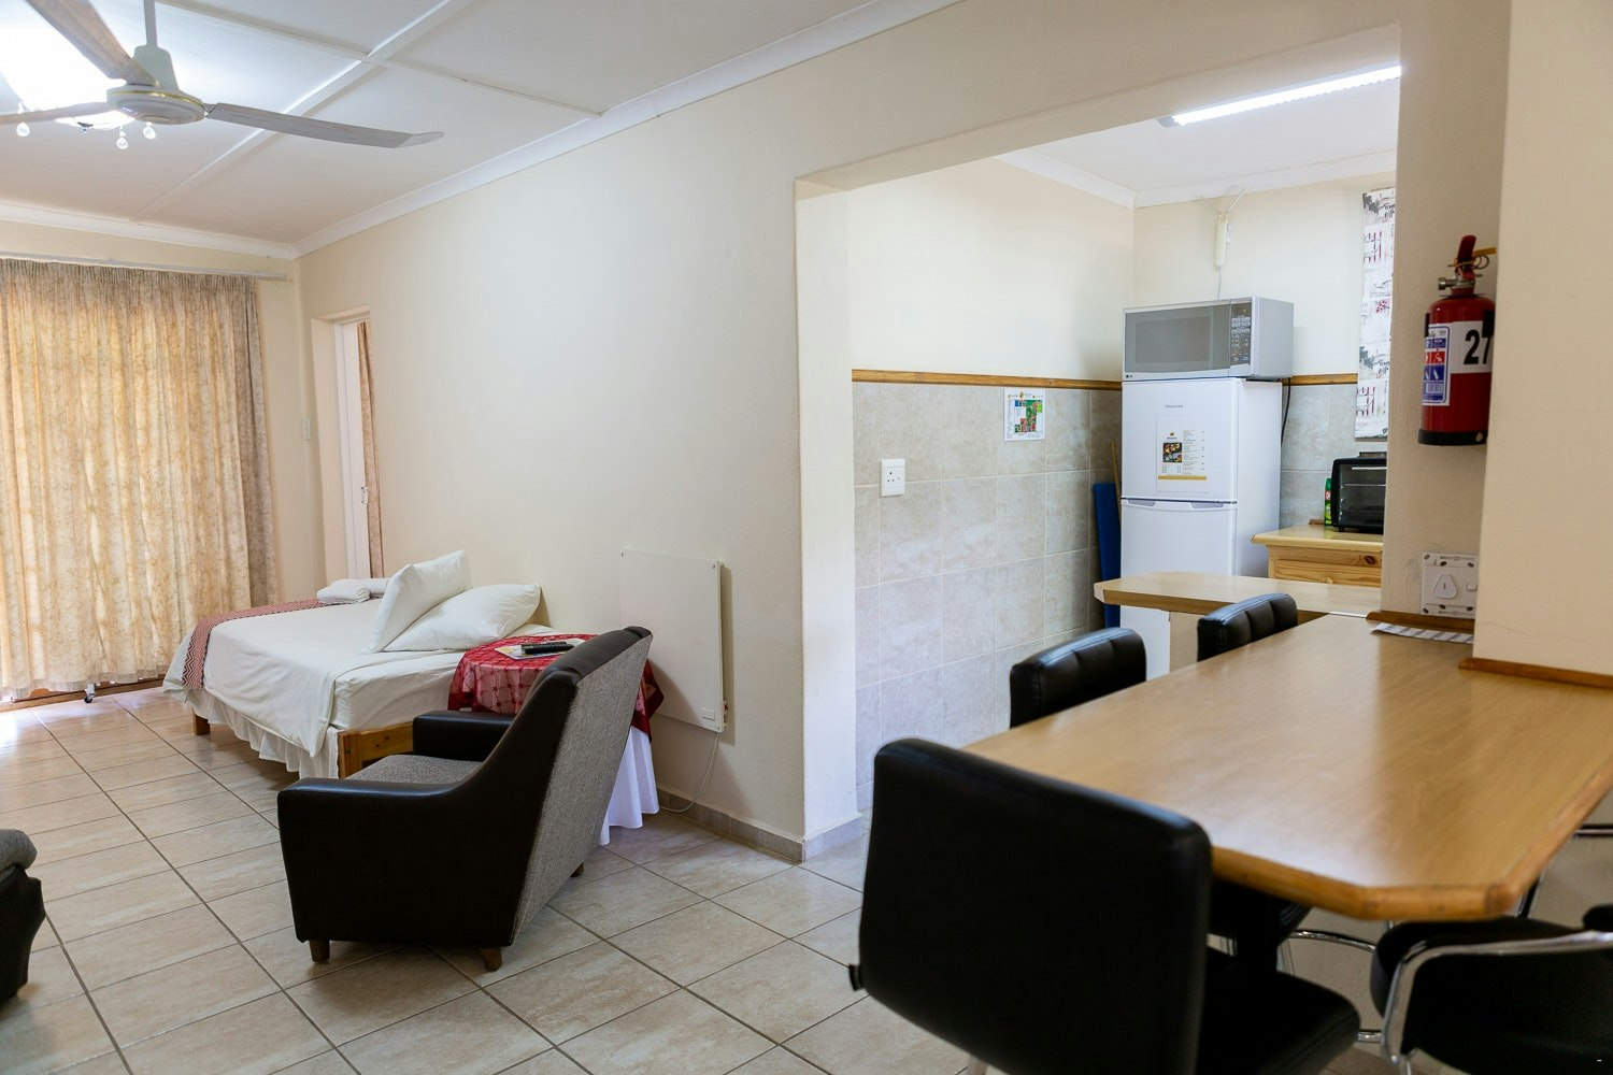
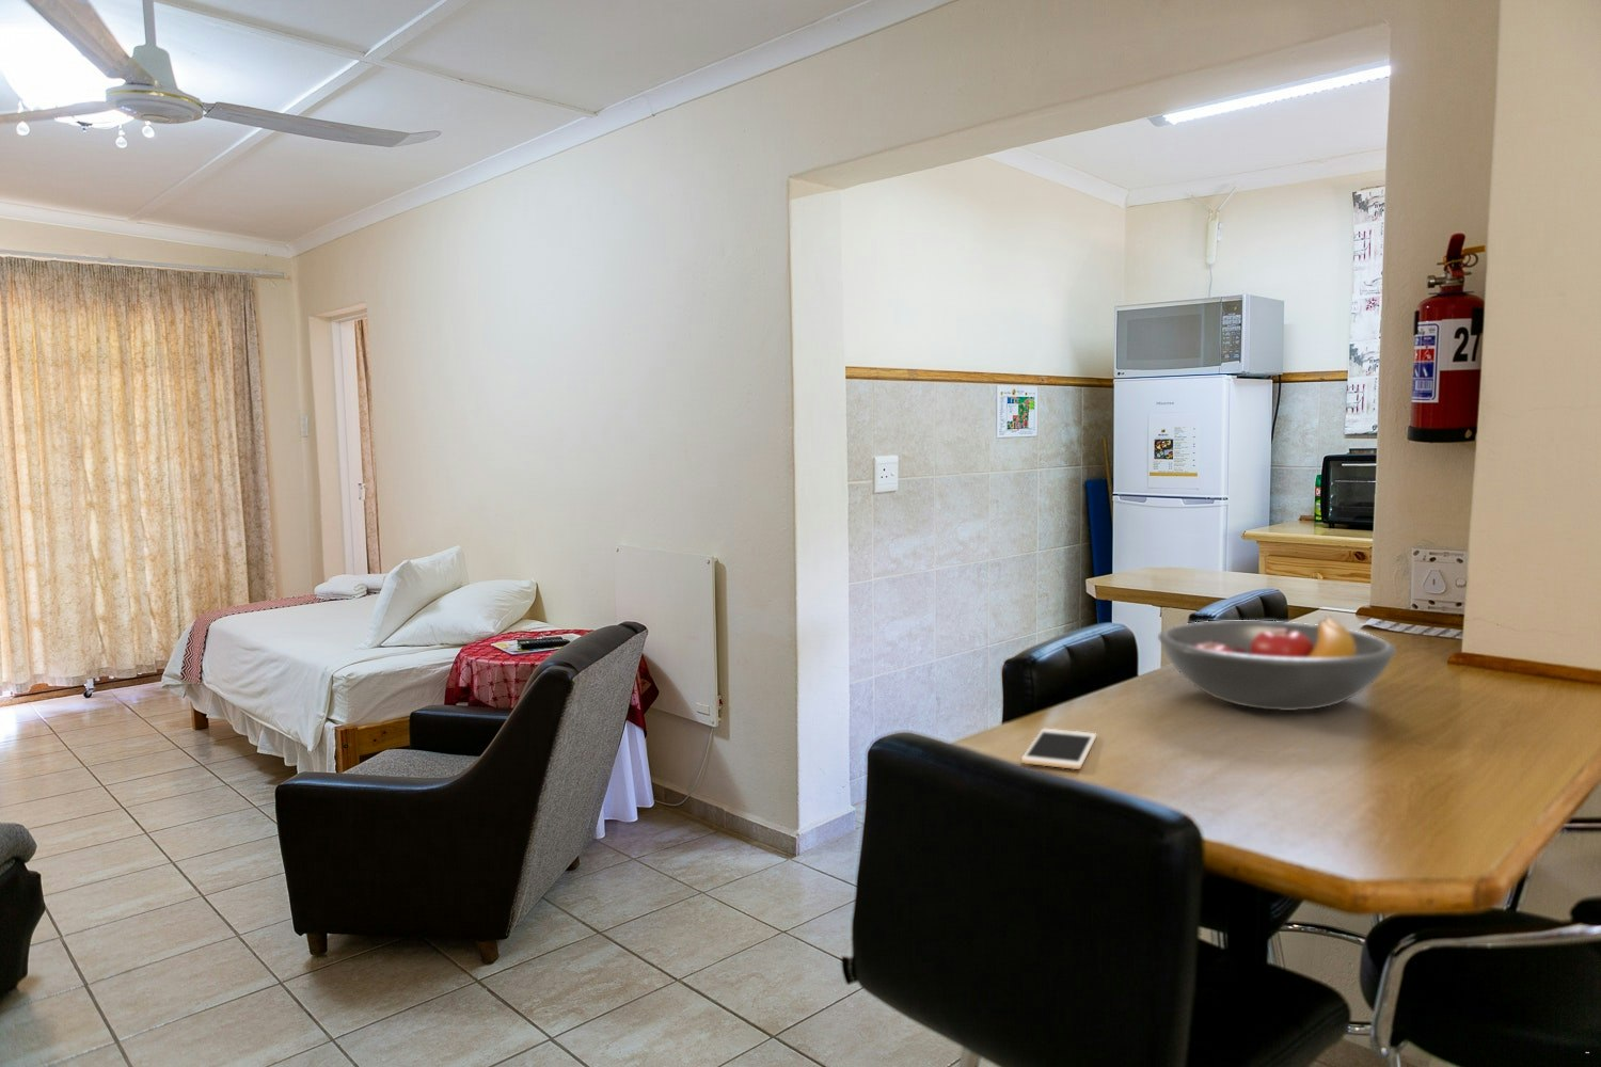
+ cell phone (1060, 747)
+ fruit bowl (1271, 661)
